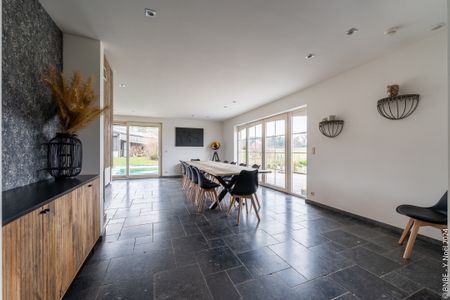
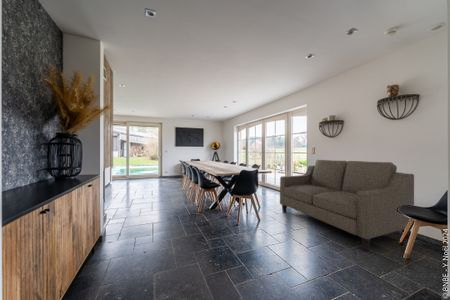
+ sofa (334, 191)
